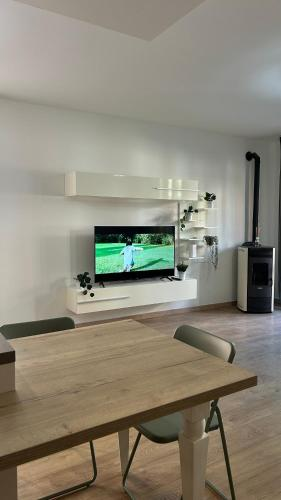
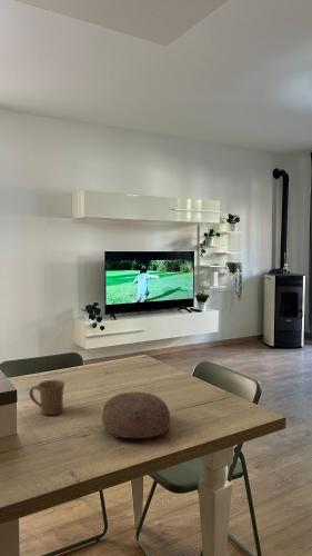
+ decorative bowl (135, 411)
+ mug (47, 397)
